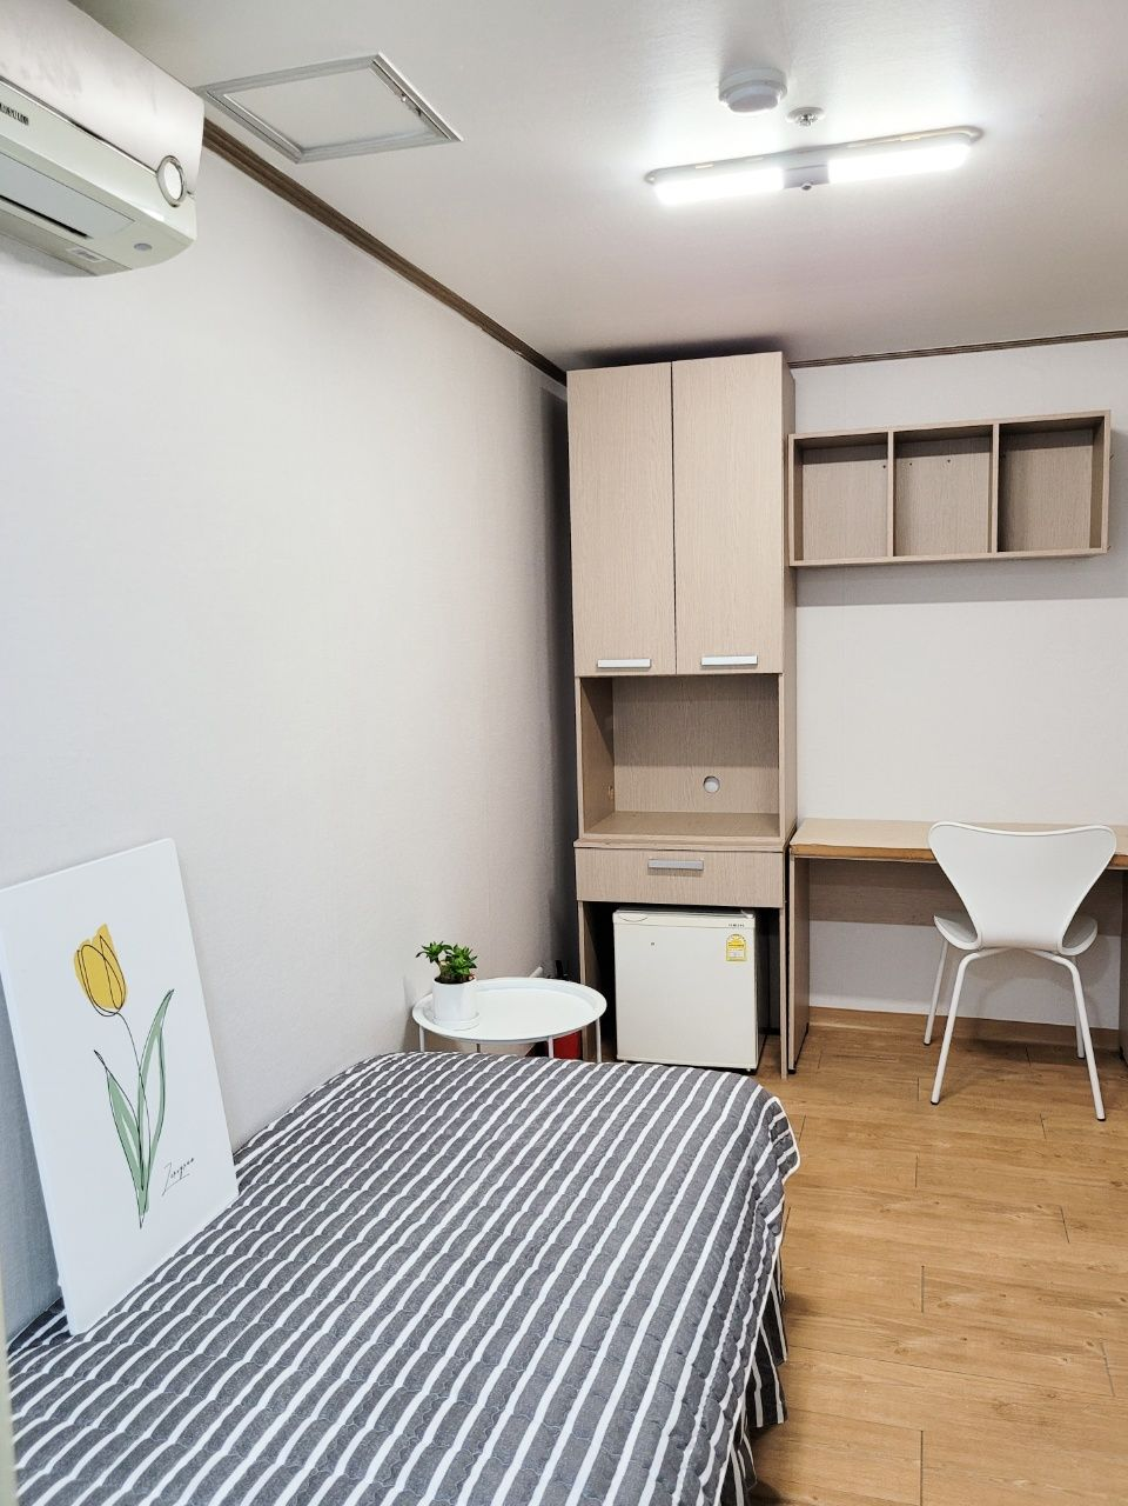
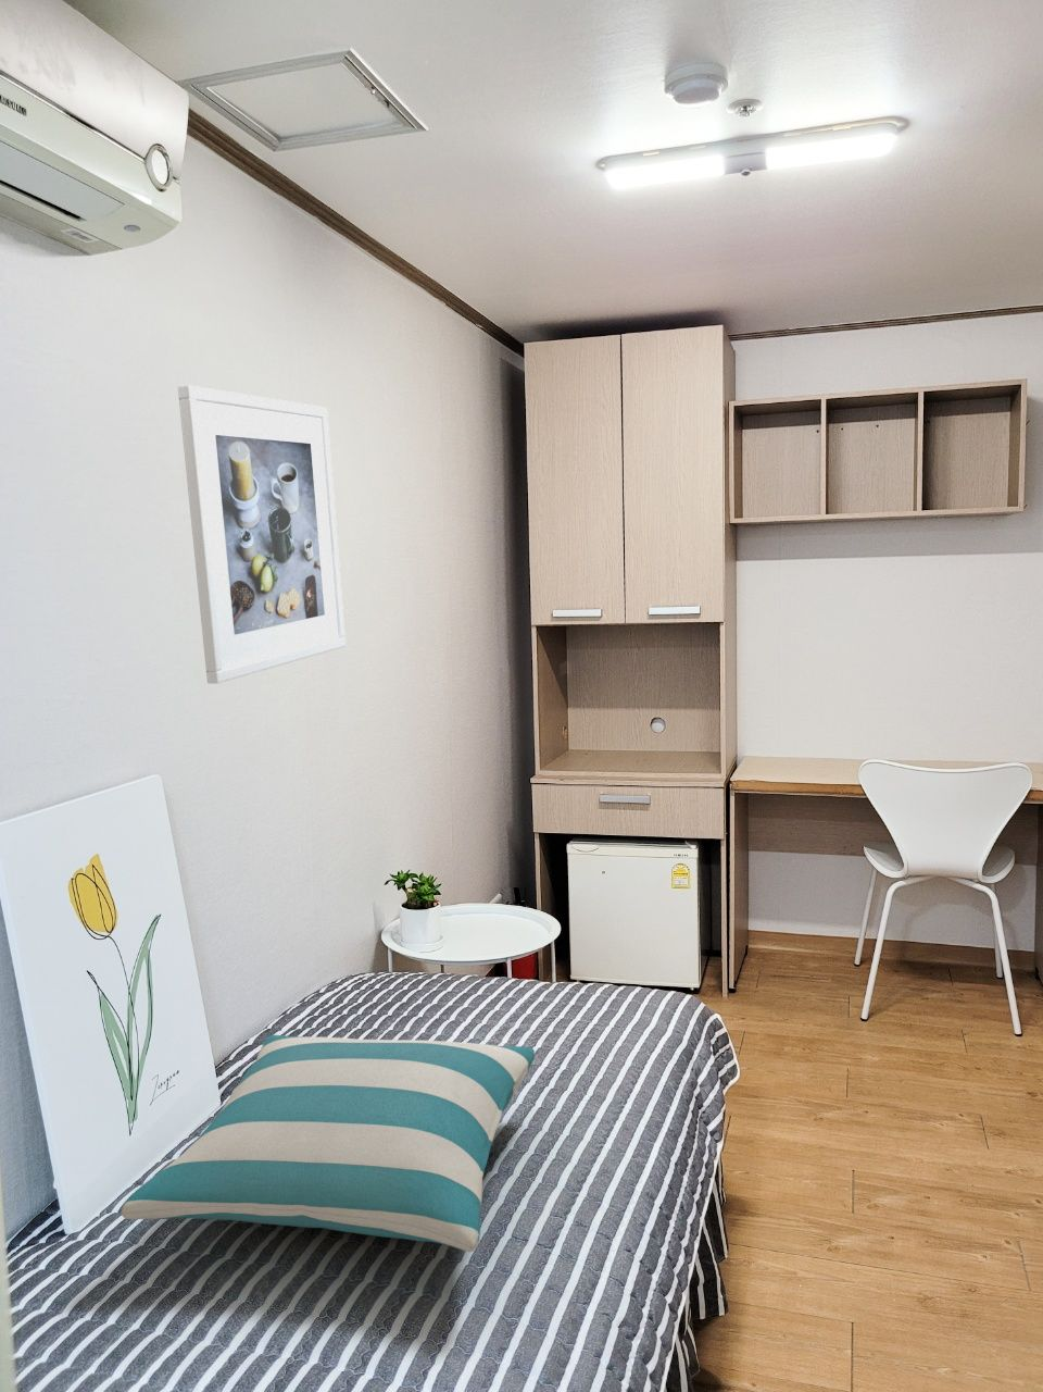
+ pillow (353, 1129)
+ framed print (273, 533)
